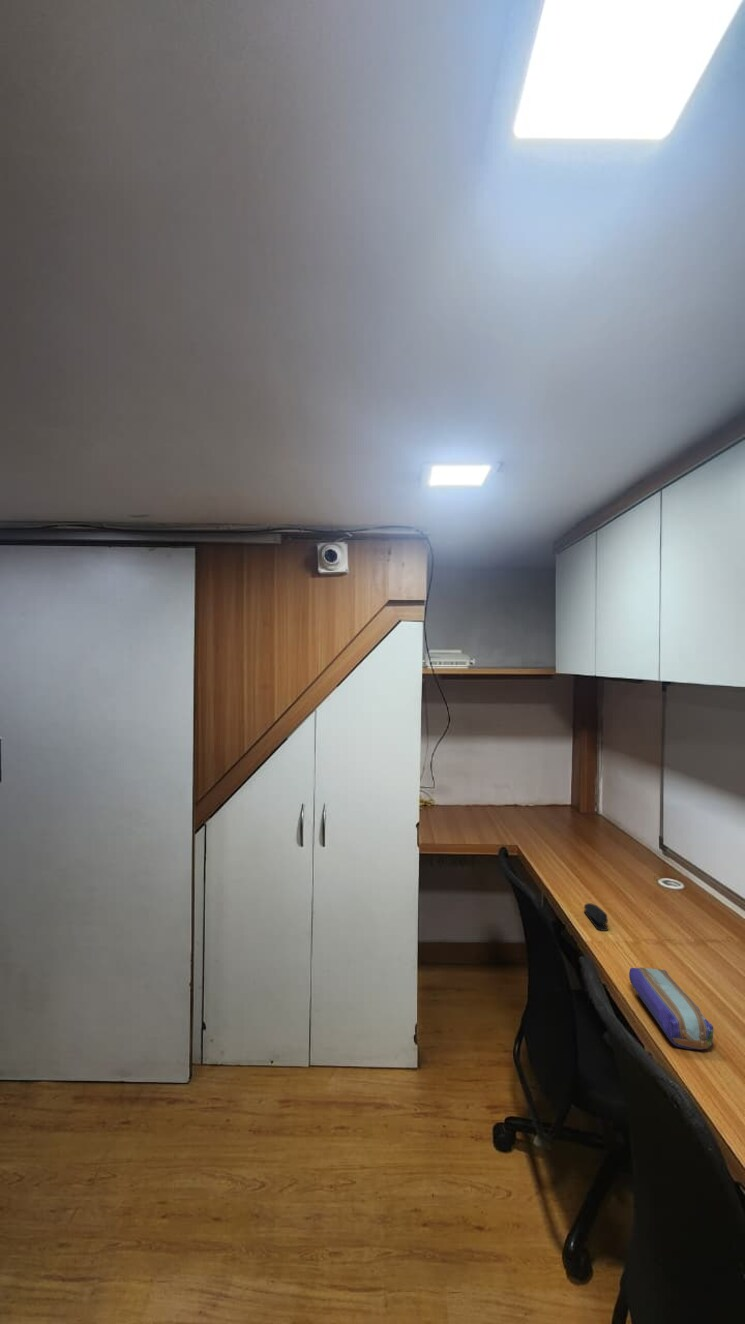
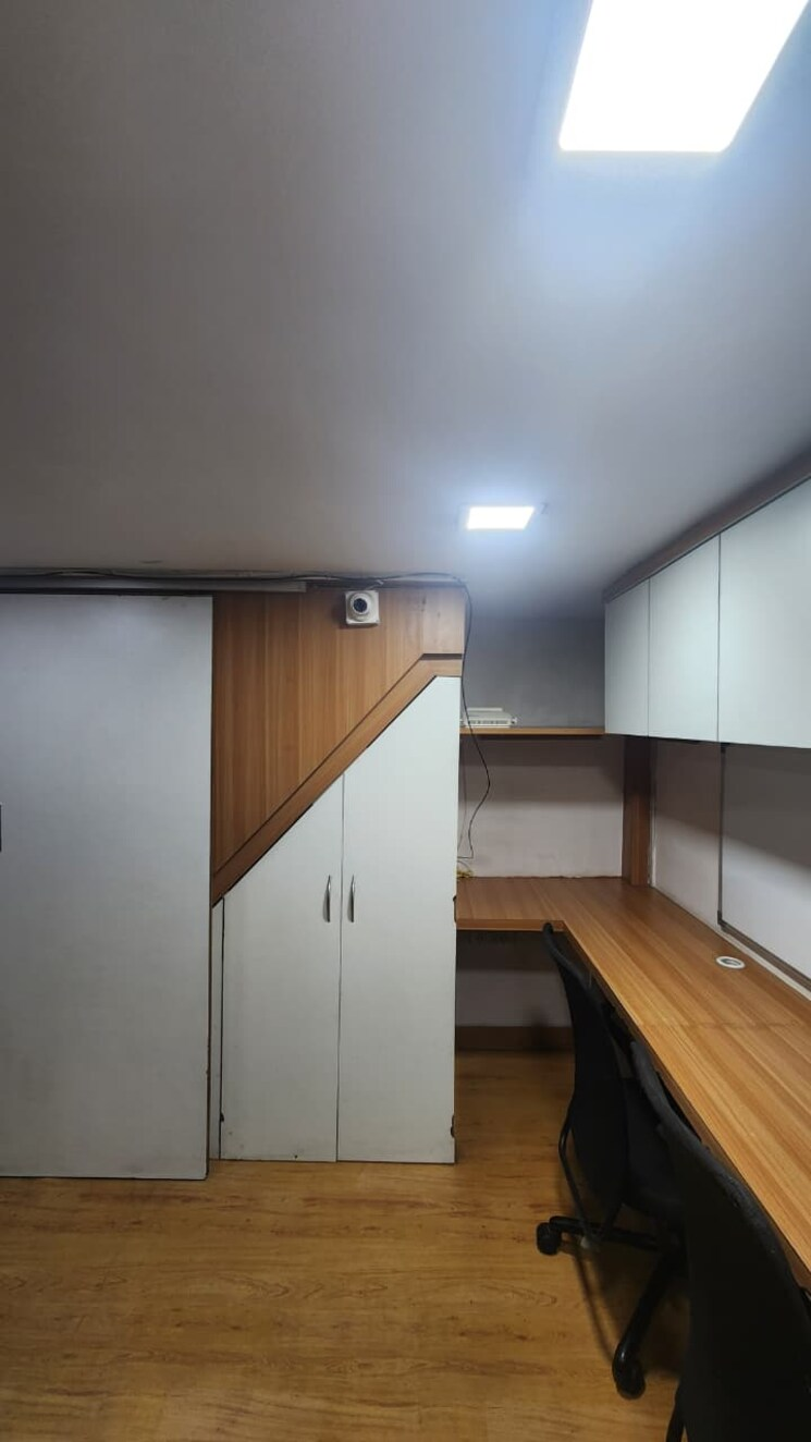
- pencil case (667, 1004)
- stapler (595, 913)
